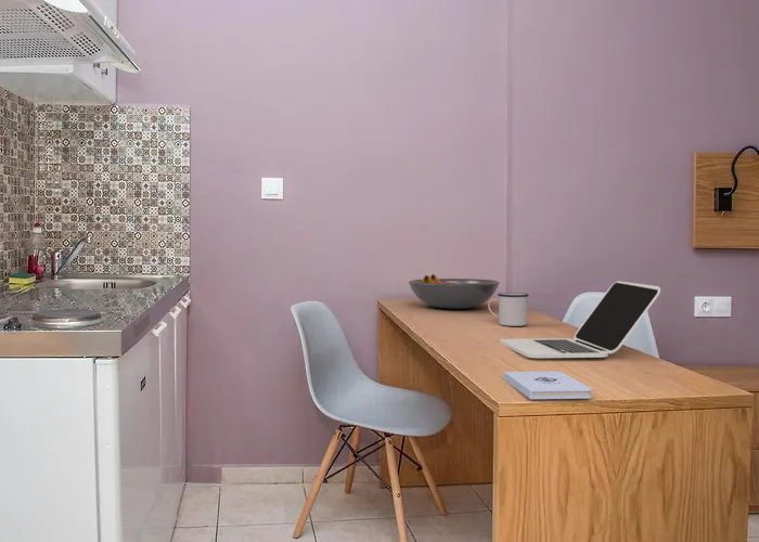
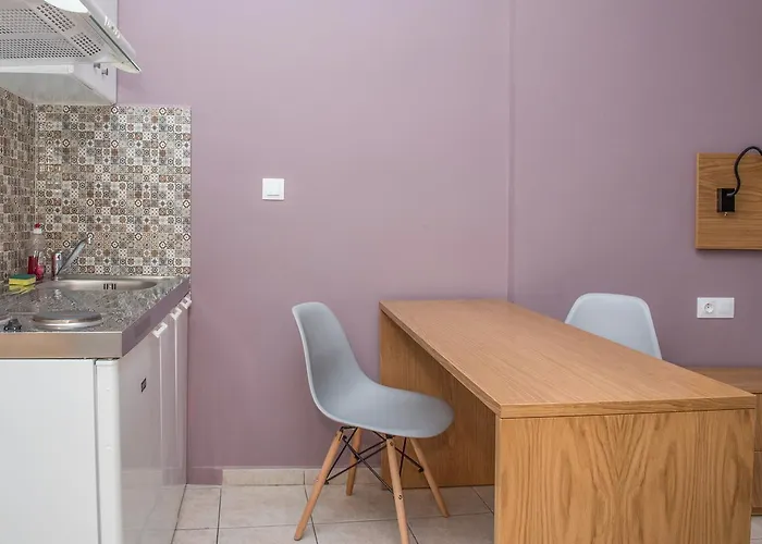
- laptop (583, 322)
- notepad (545, 384)
- mug (507, 309)
- fruit bowl (453, 291)
